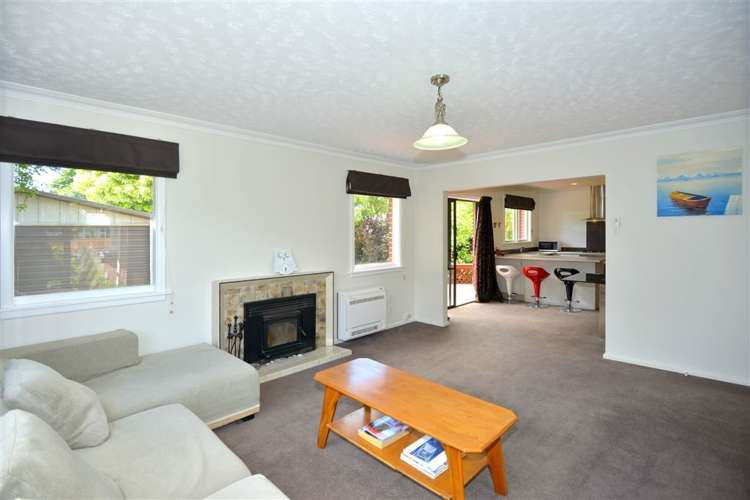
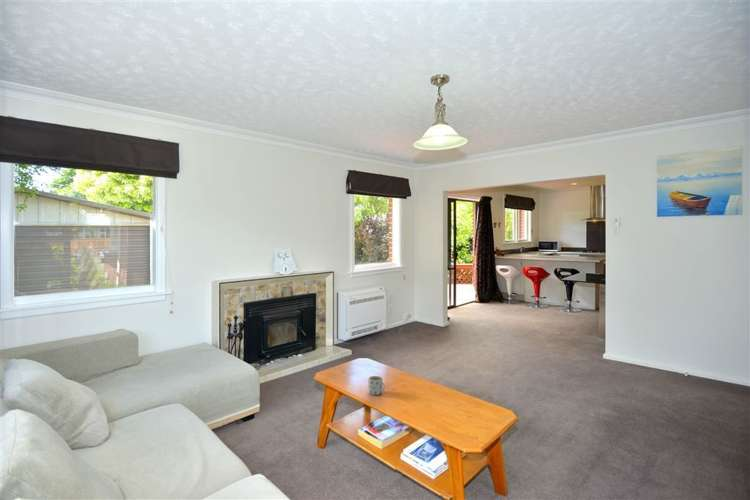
+ mug (377, 385)
